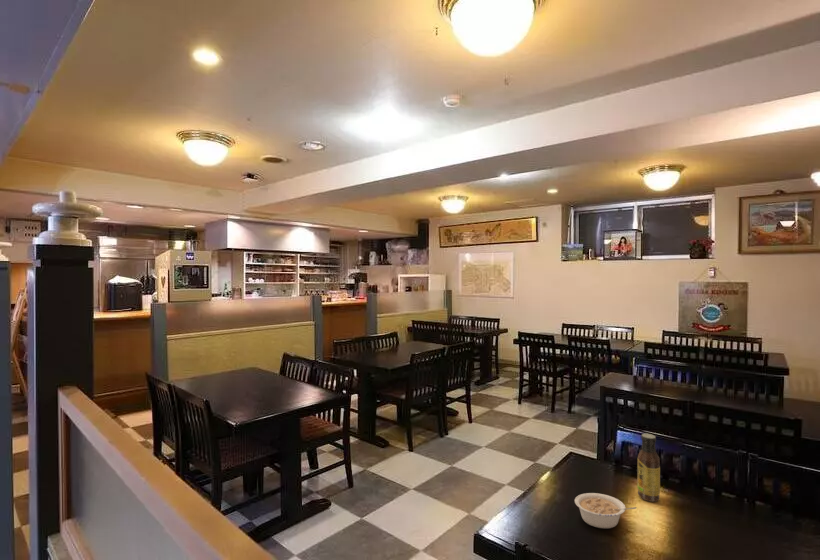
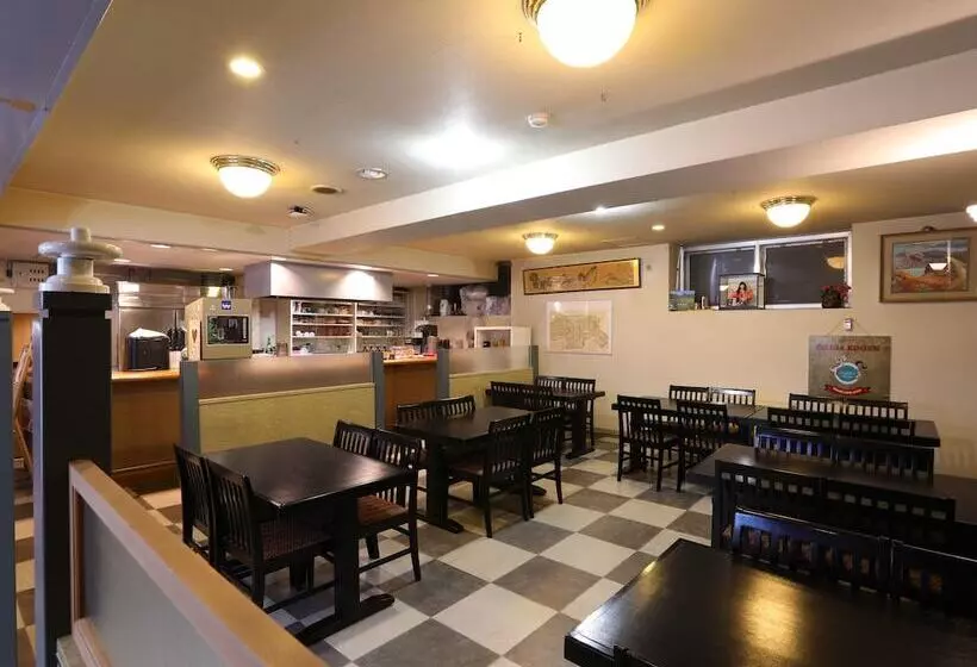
- sauce bottle (648, 466)
- legume (601, 510)
